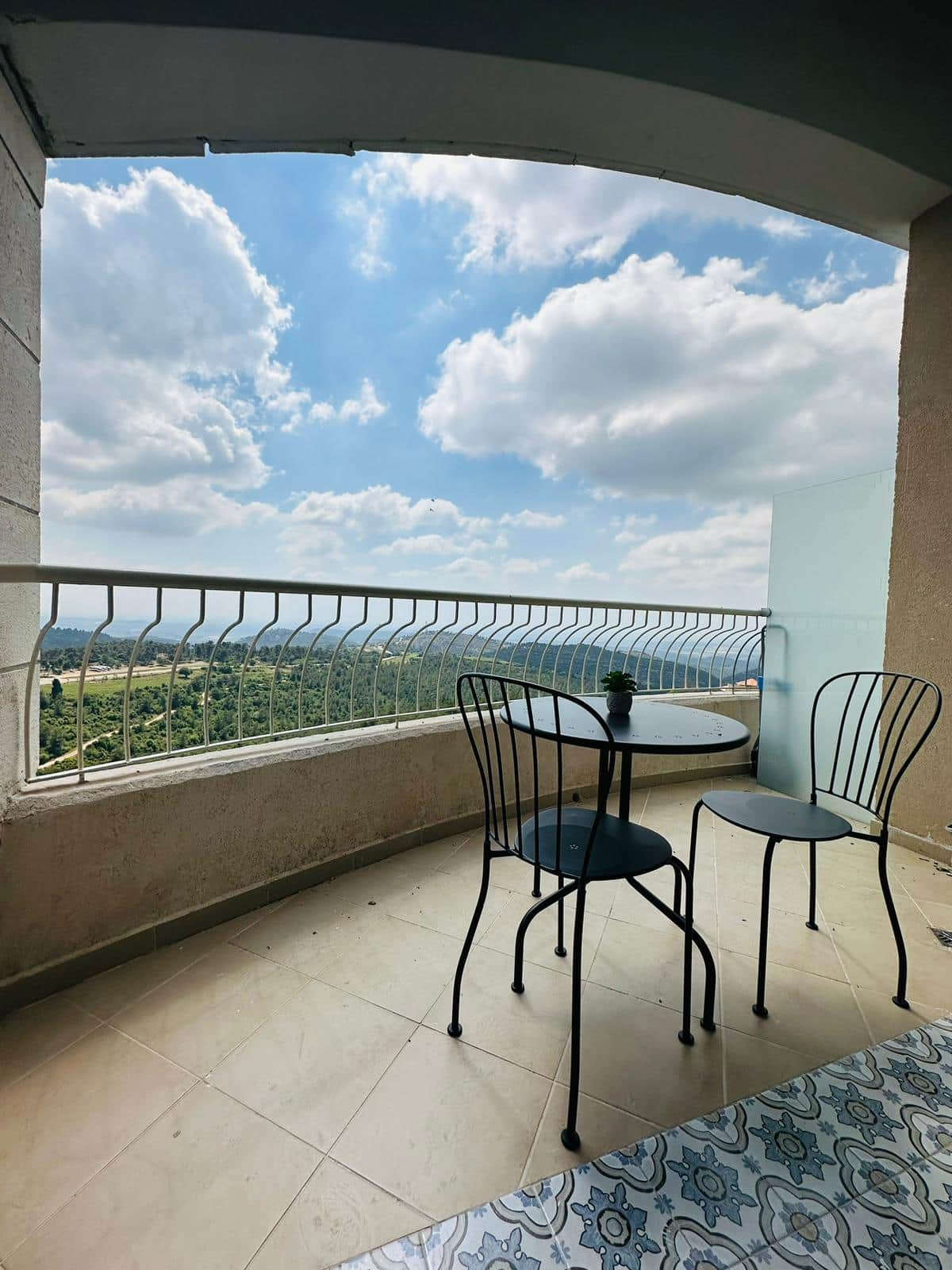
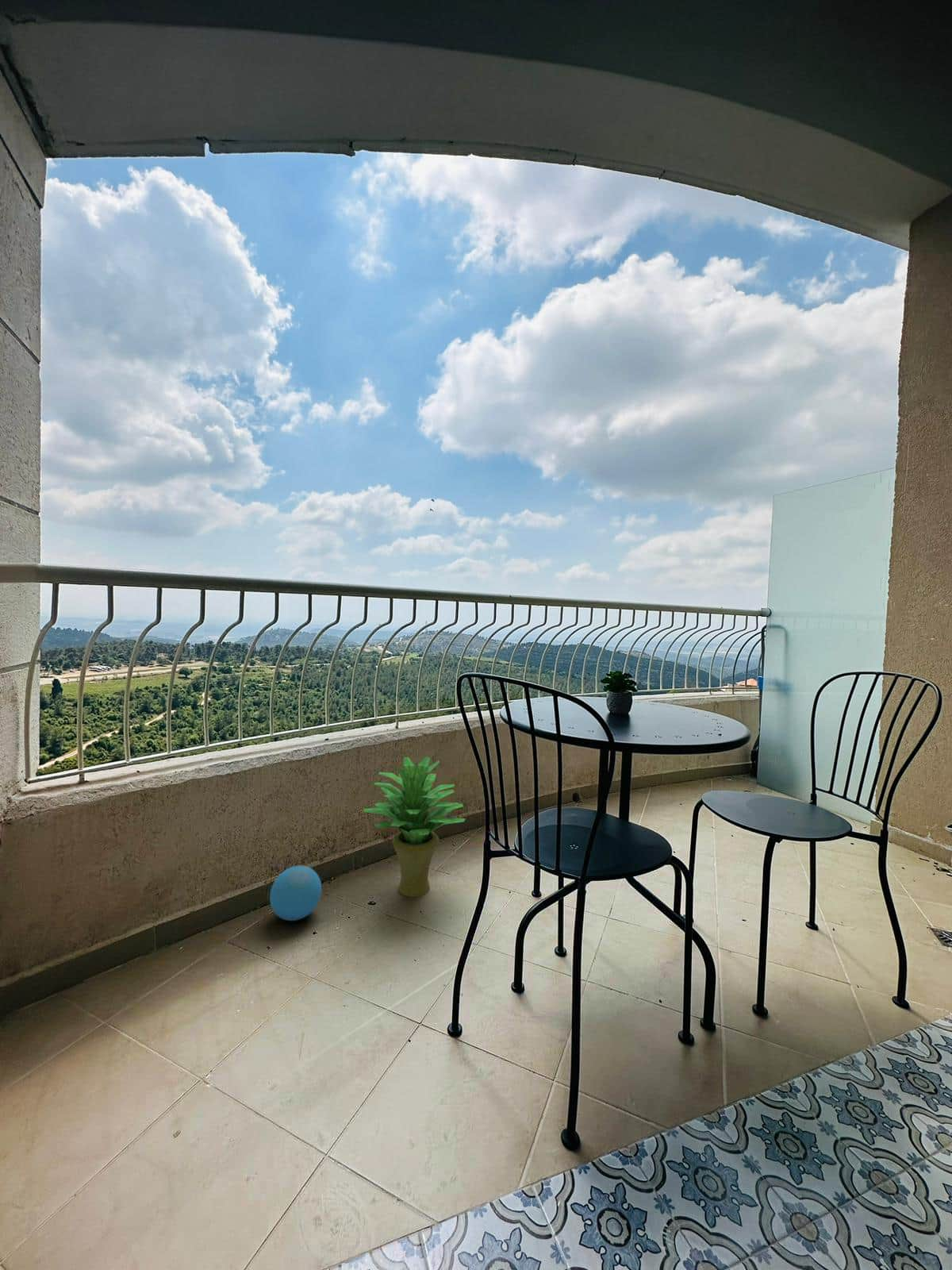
+ potted plant (415, 823)
+ ball (296, 892)
